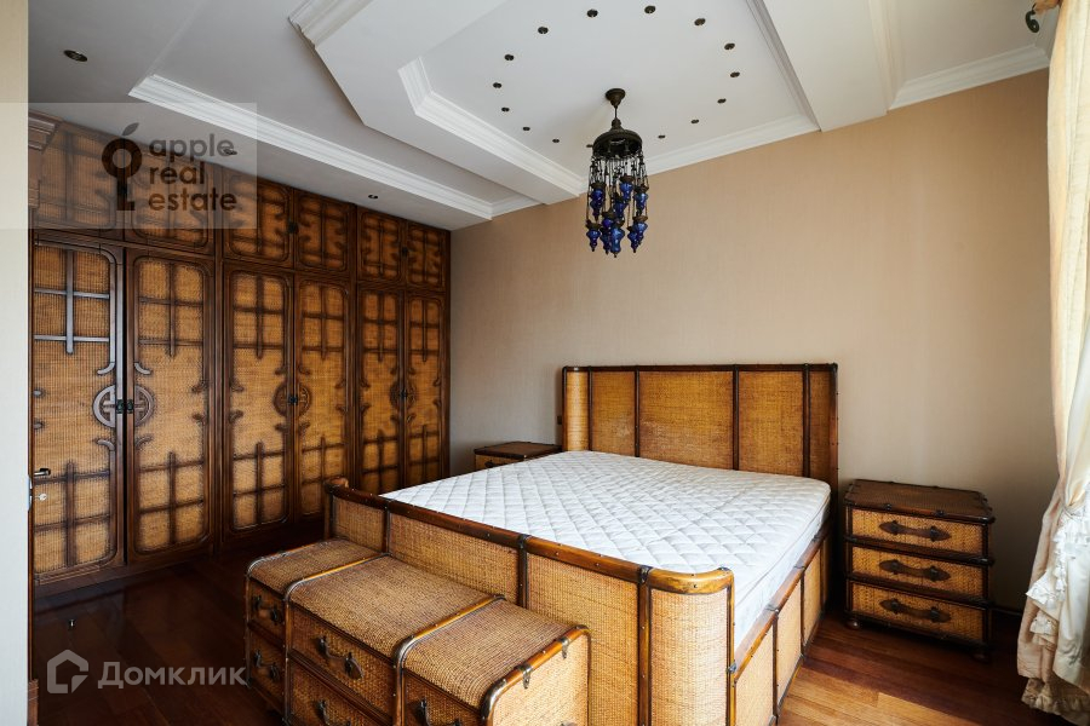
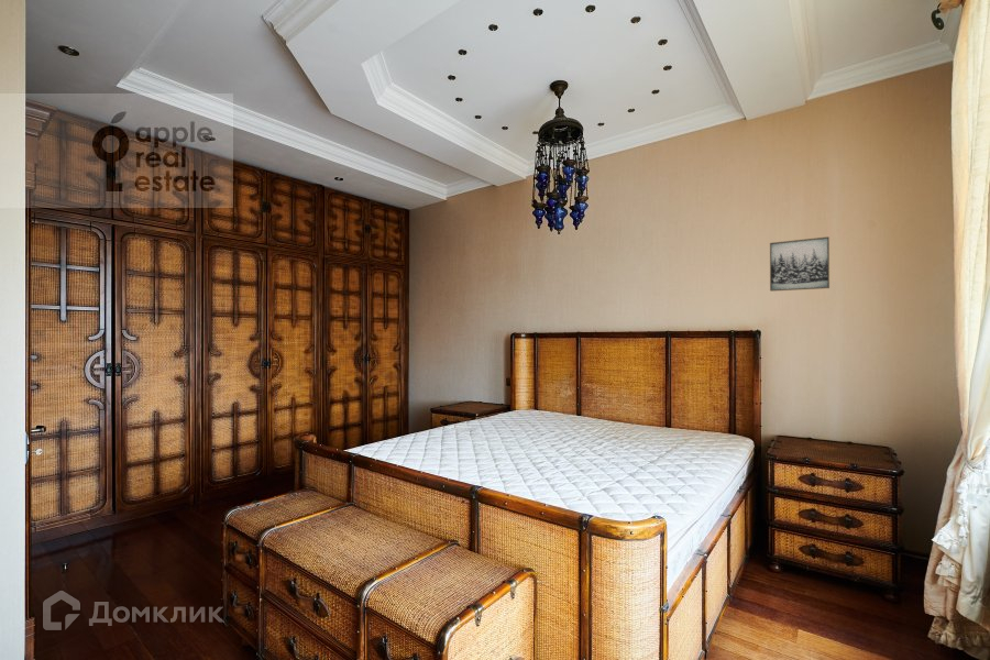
+ wall art (799, 264)
